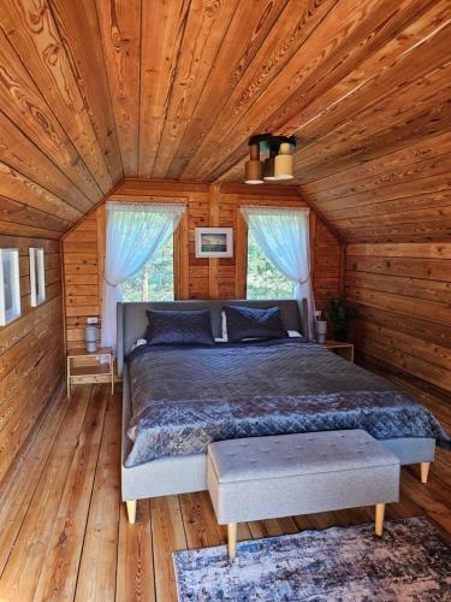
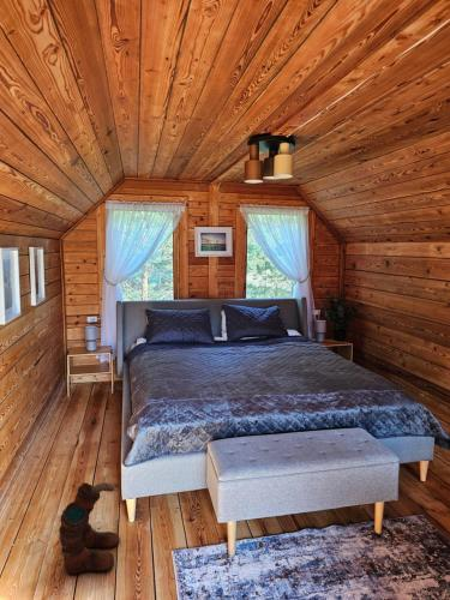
+ boots (88, 520)
